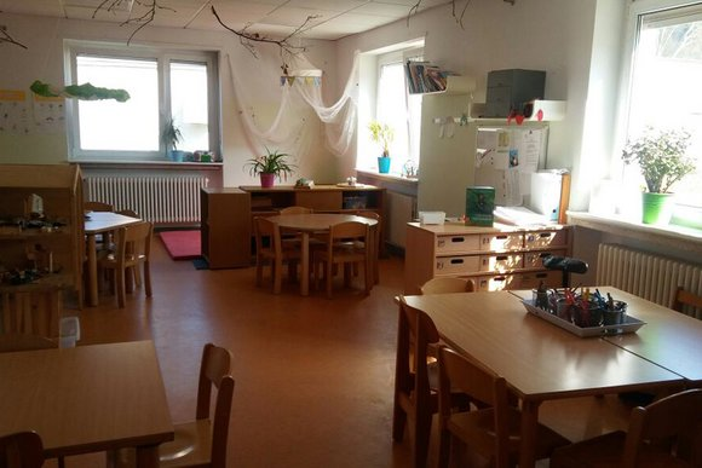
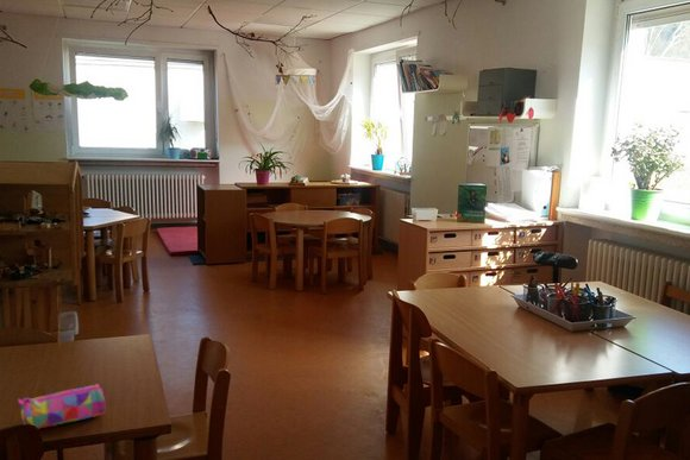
+ pencil case (62, 407)
